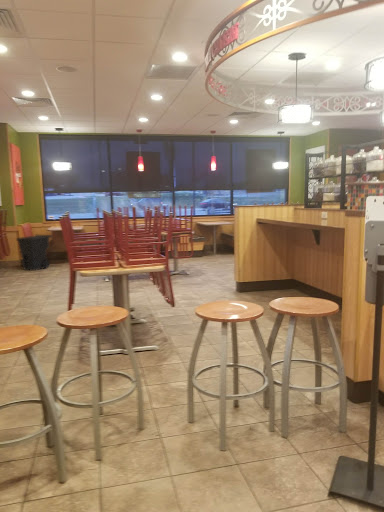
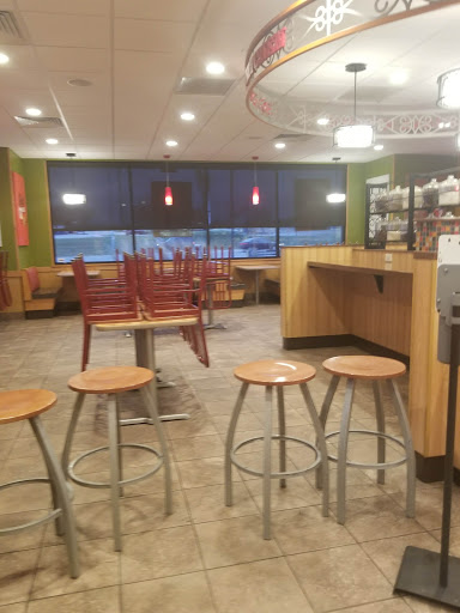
- trash can (35, 252)
